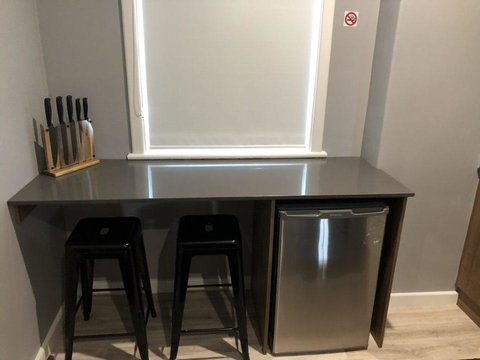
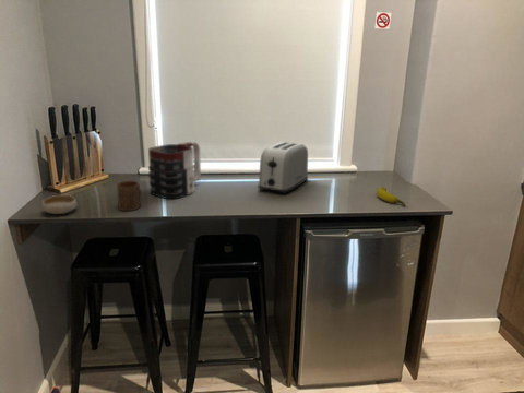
+ mug (178, 167)
+ toaster (284, 165)
+ cup (129, 195)
+ banana (389, 194)
+ bowl (59, 205)
